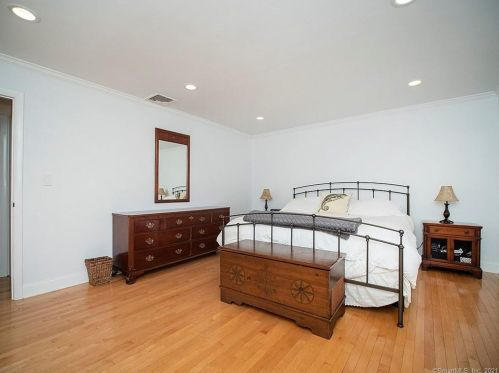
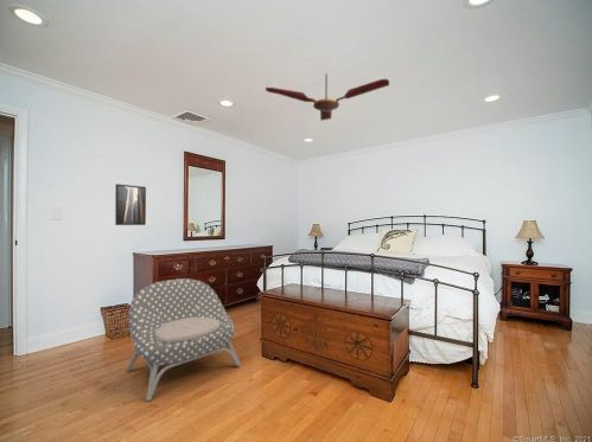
+ armchair (184, 327)
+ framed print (131, 205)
+ ceiling fan (325, 97)
